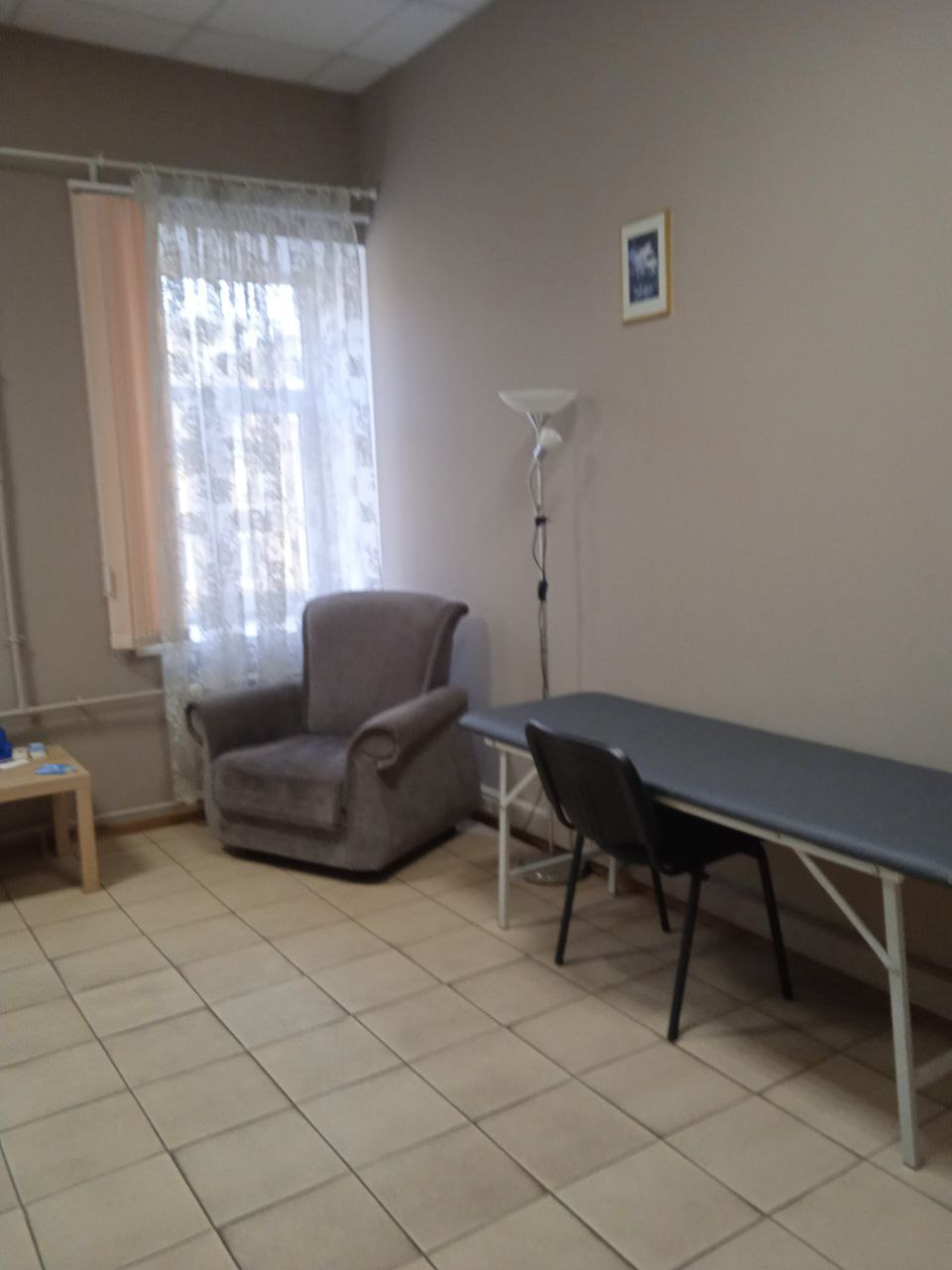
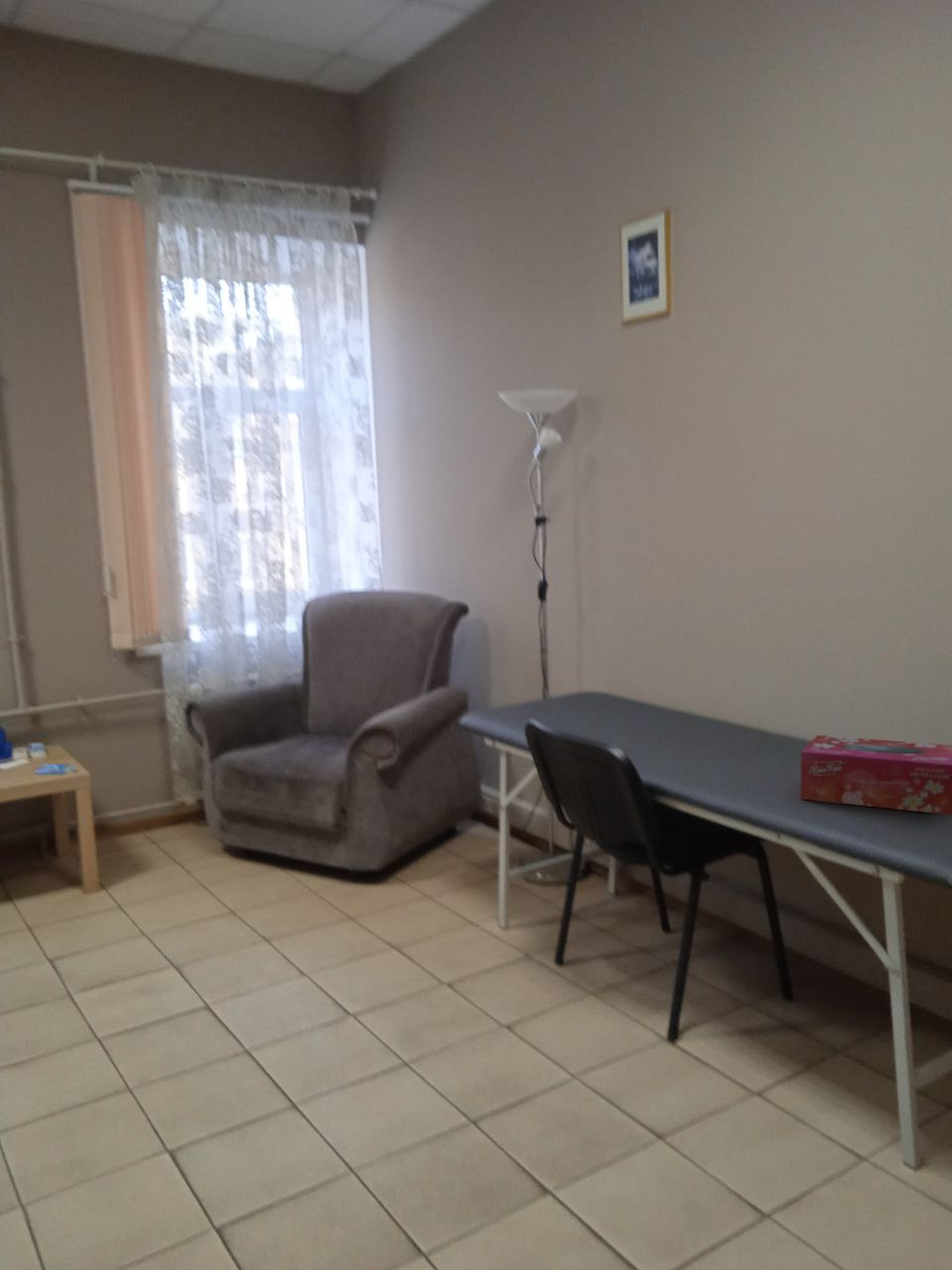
+ tissue box (882, 772)
